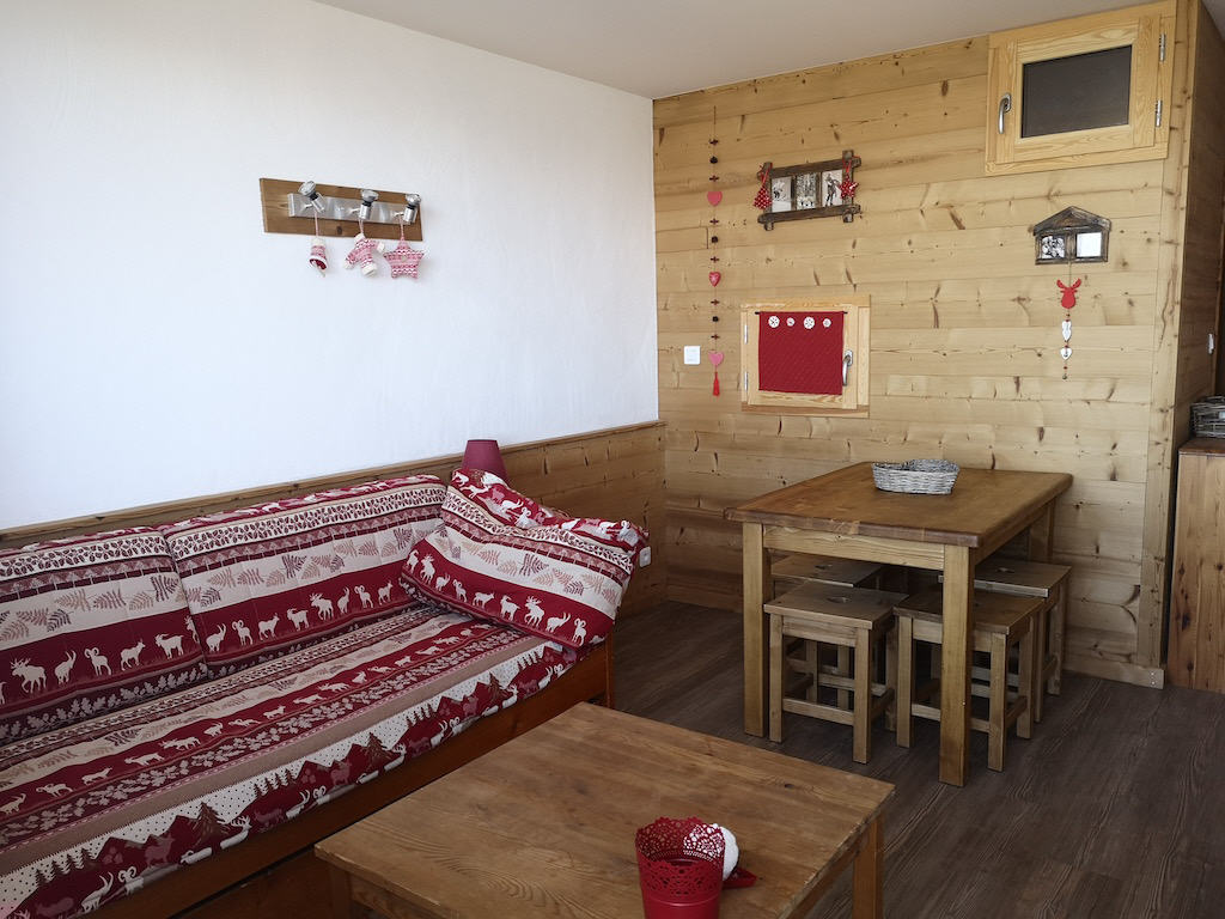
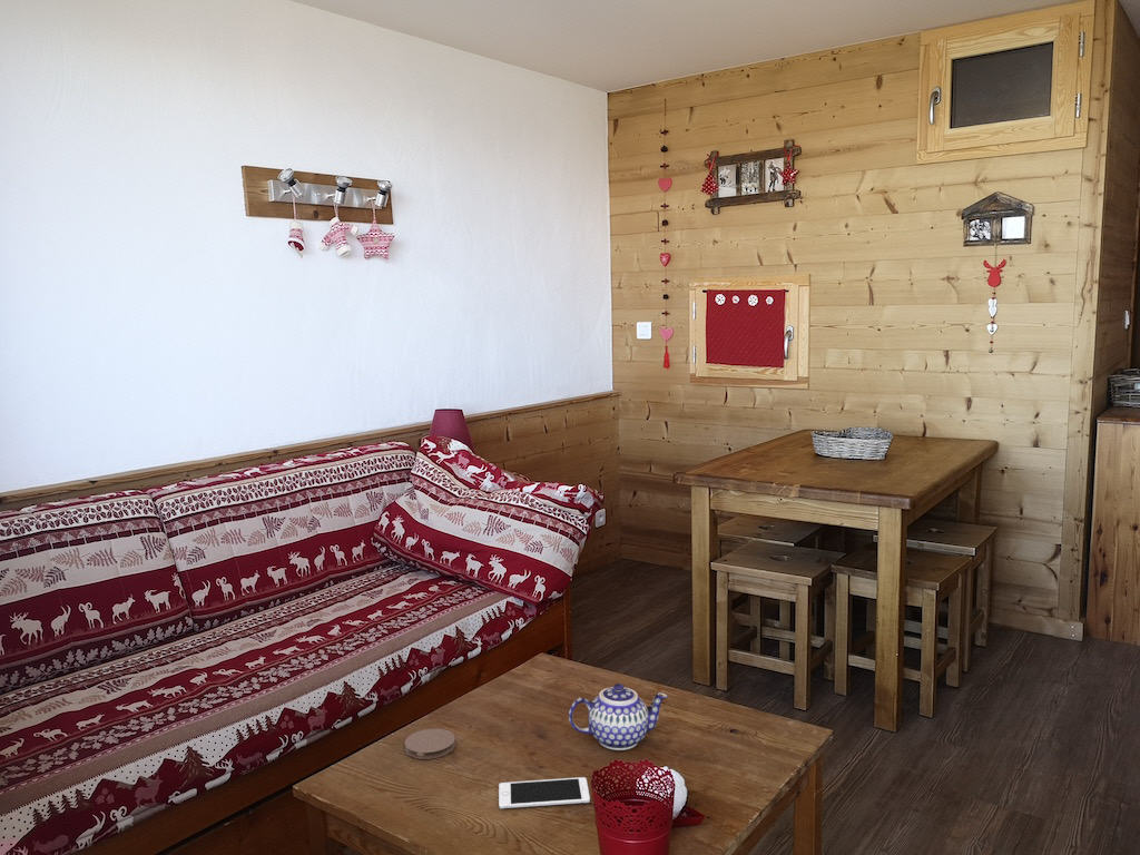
+ teapot (618, 712)
+ cell phone (543, 793)
+ coaster (430, 743)
